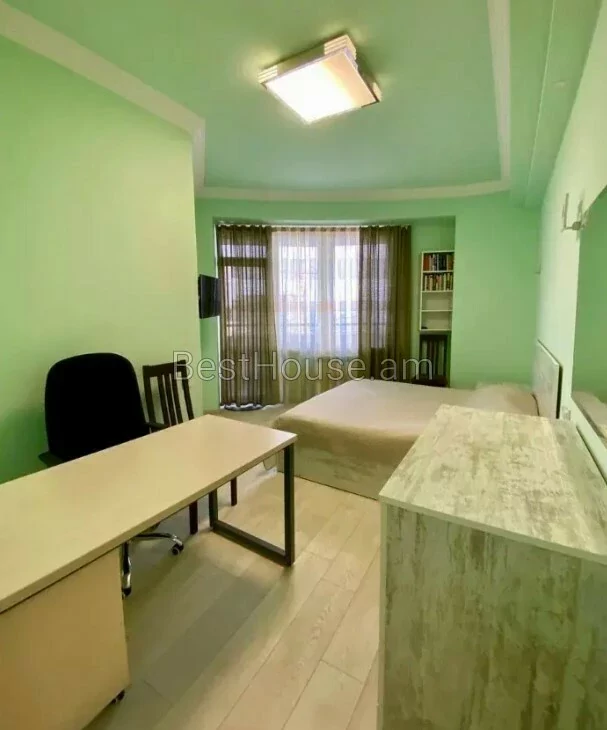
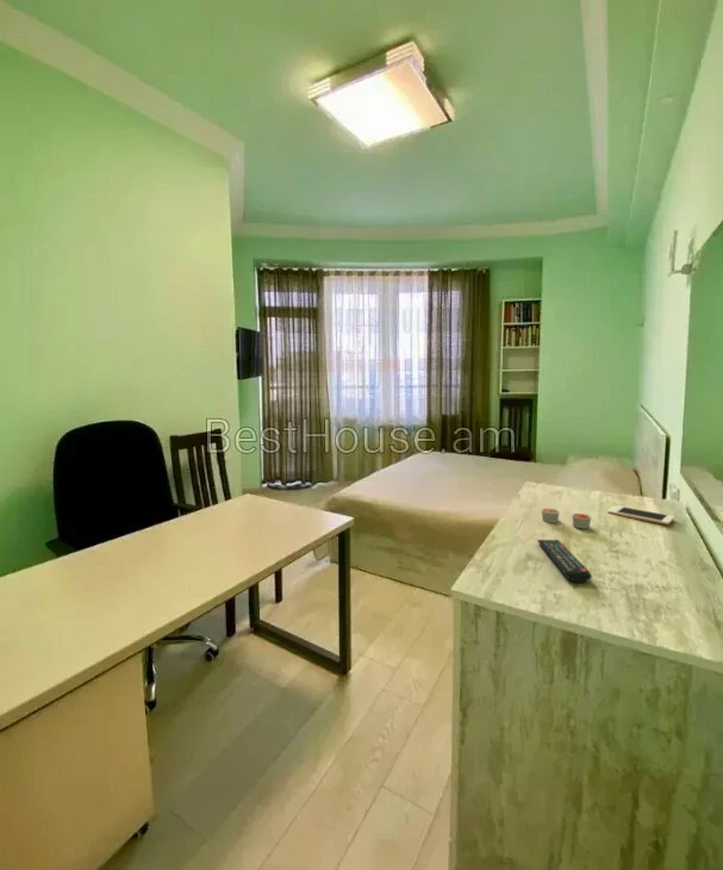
+ remote control (561, 558)
+ cell phone (640, 514)
+ candle (572, 517)
